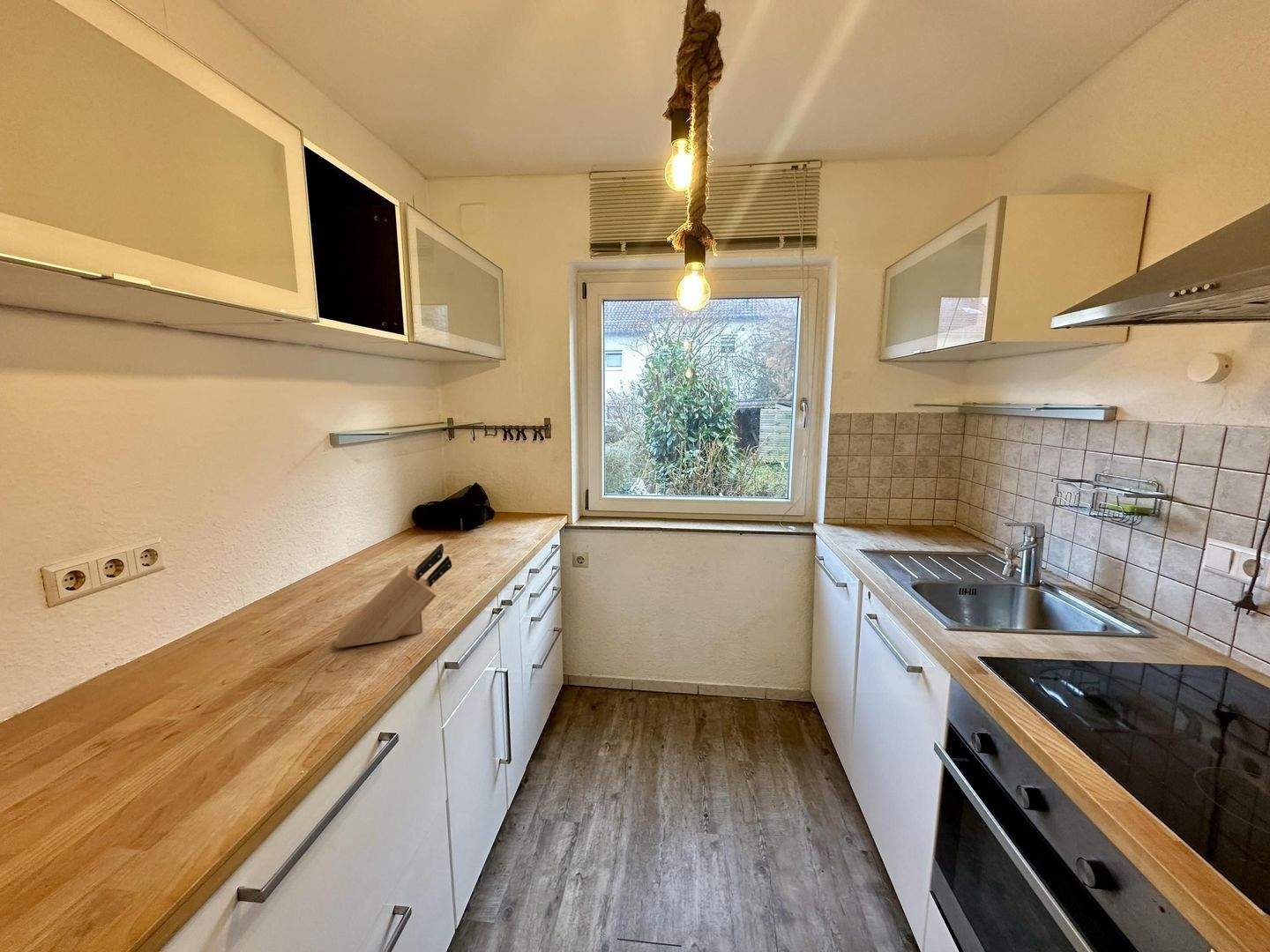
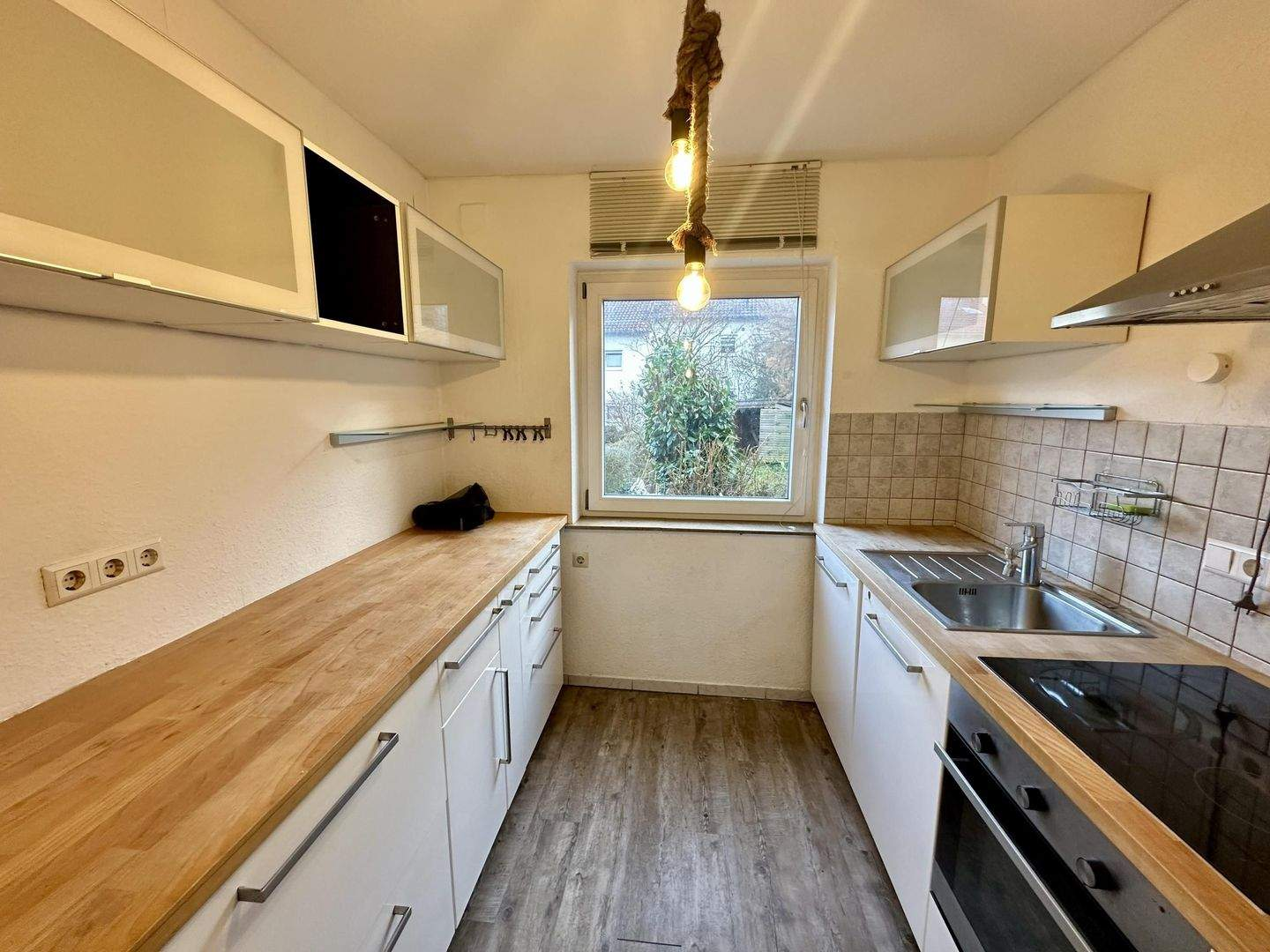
- knife block (395, 591)
